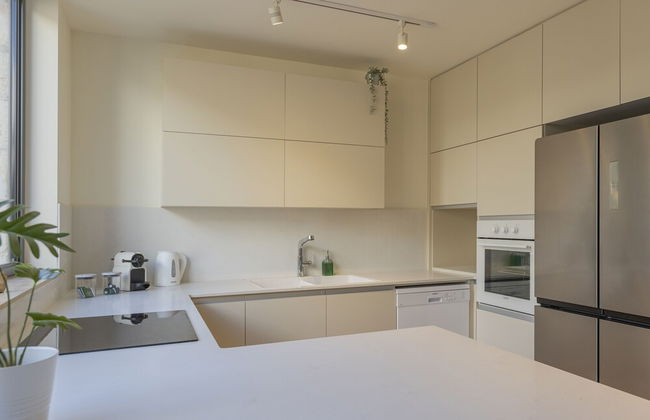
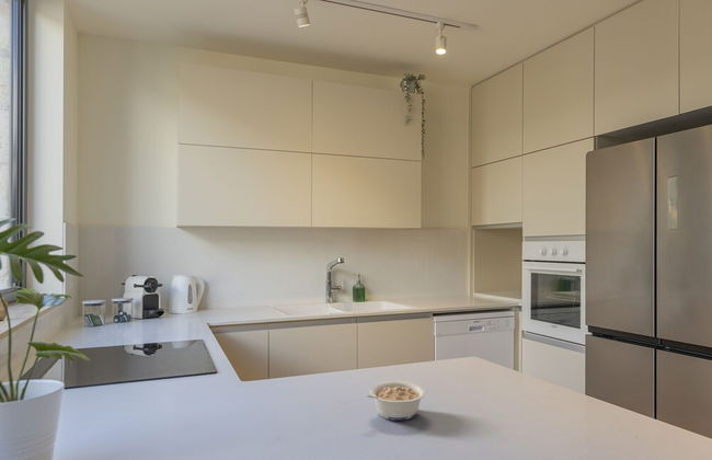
+ legume (397, 400)
